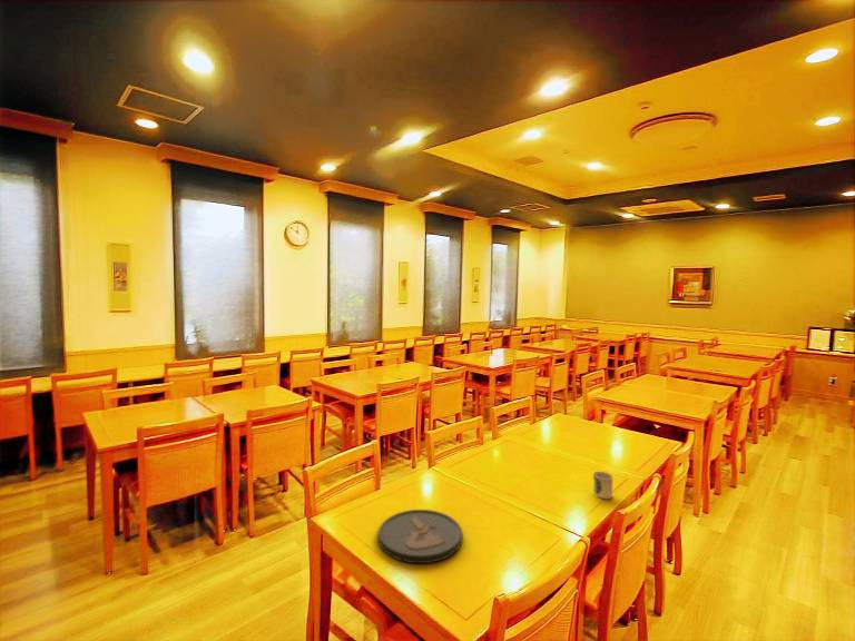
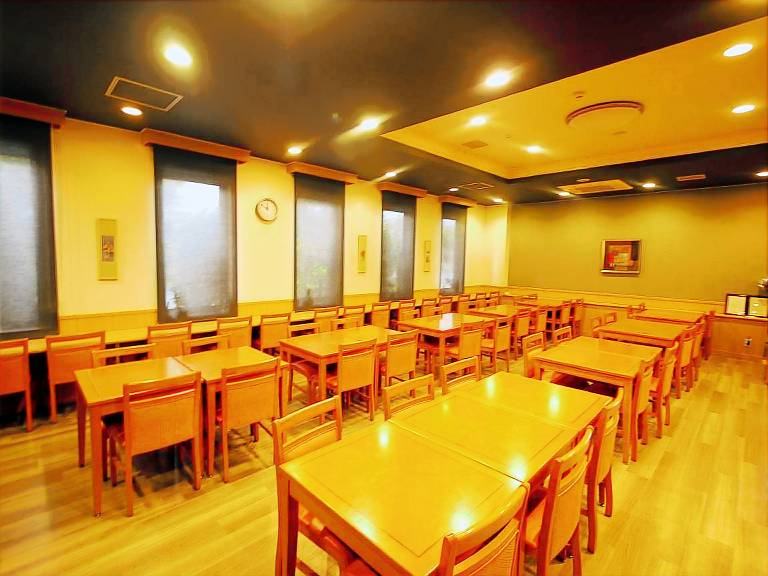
- cup (600, 483)
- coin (420, 533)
